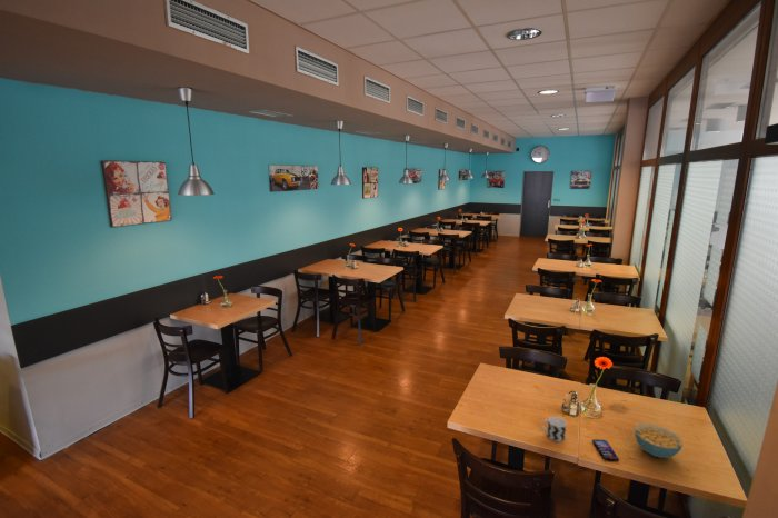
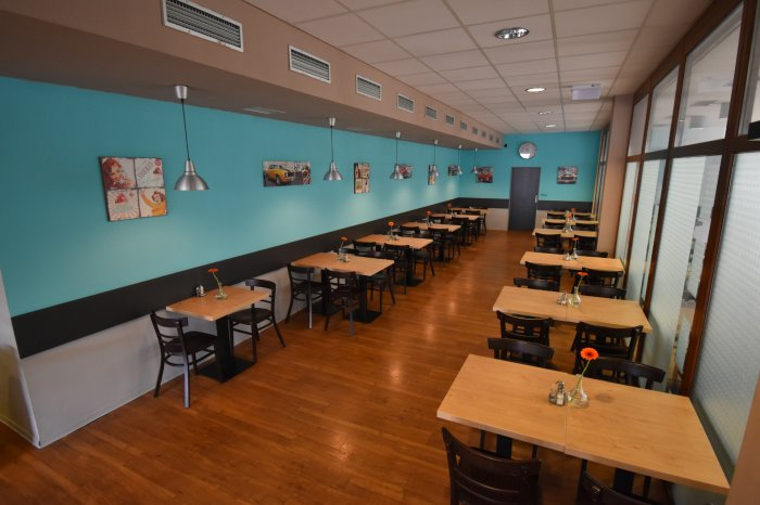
- cup (553, 428)
- smartphone (605, 449)
- cereal bowl (656, 444)
